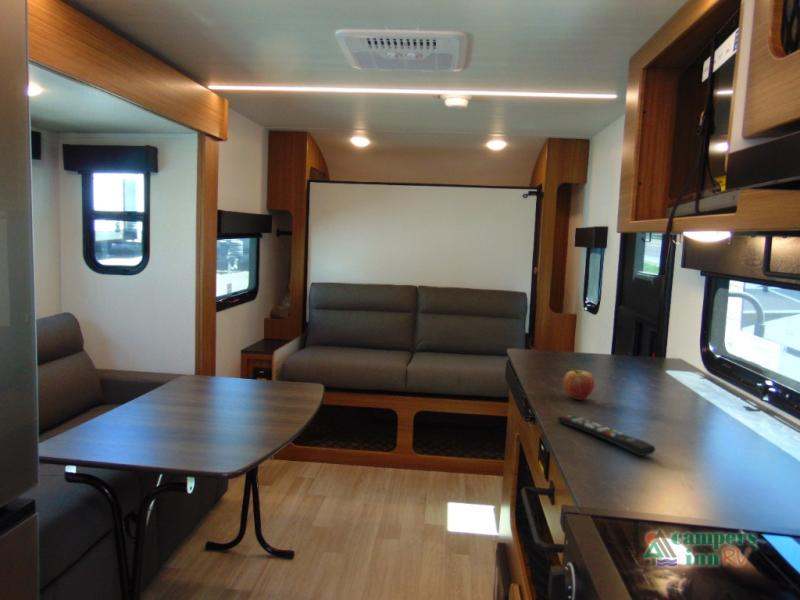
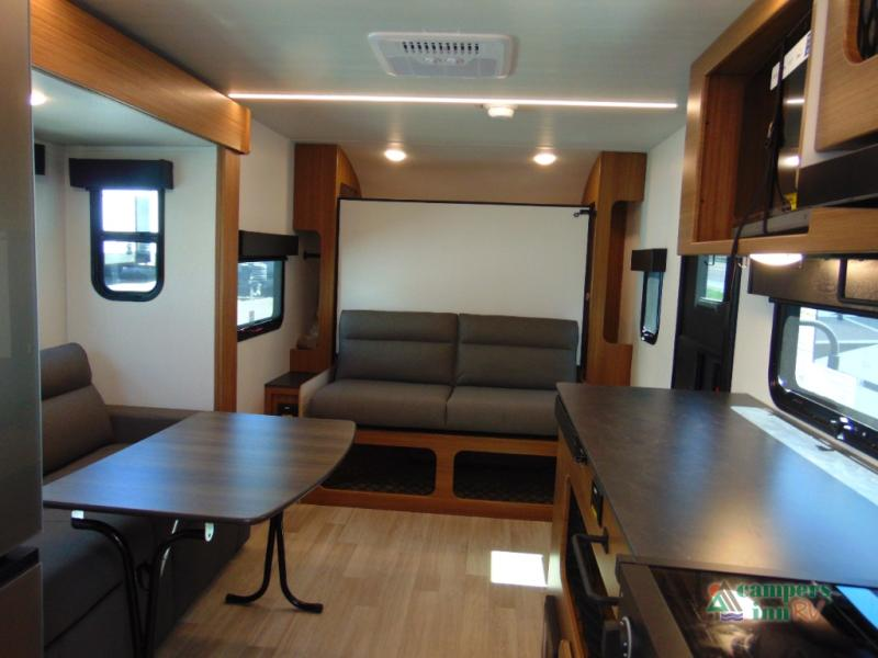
- fruit (578, 383)
- remote control (602, 433)
